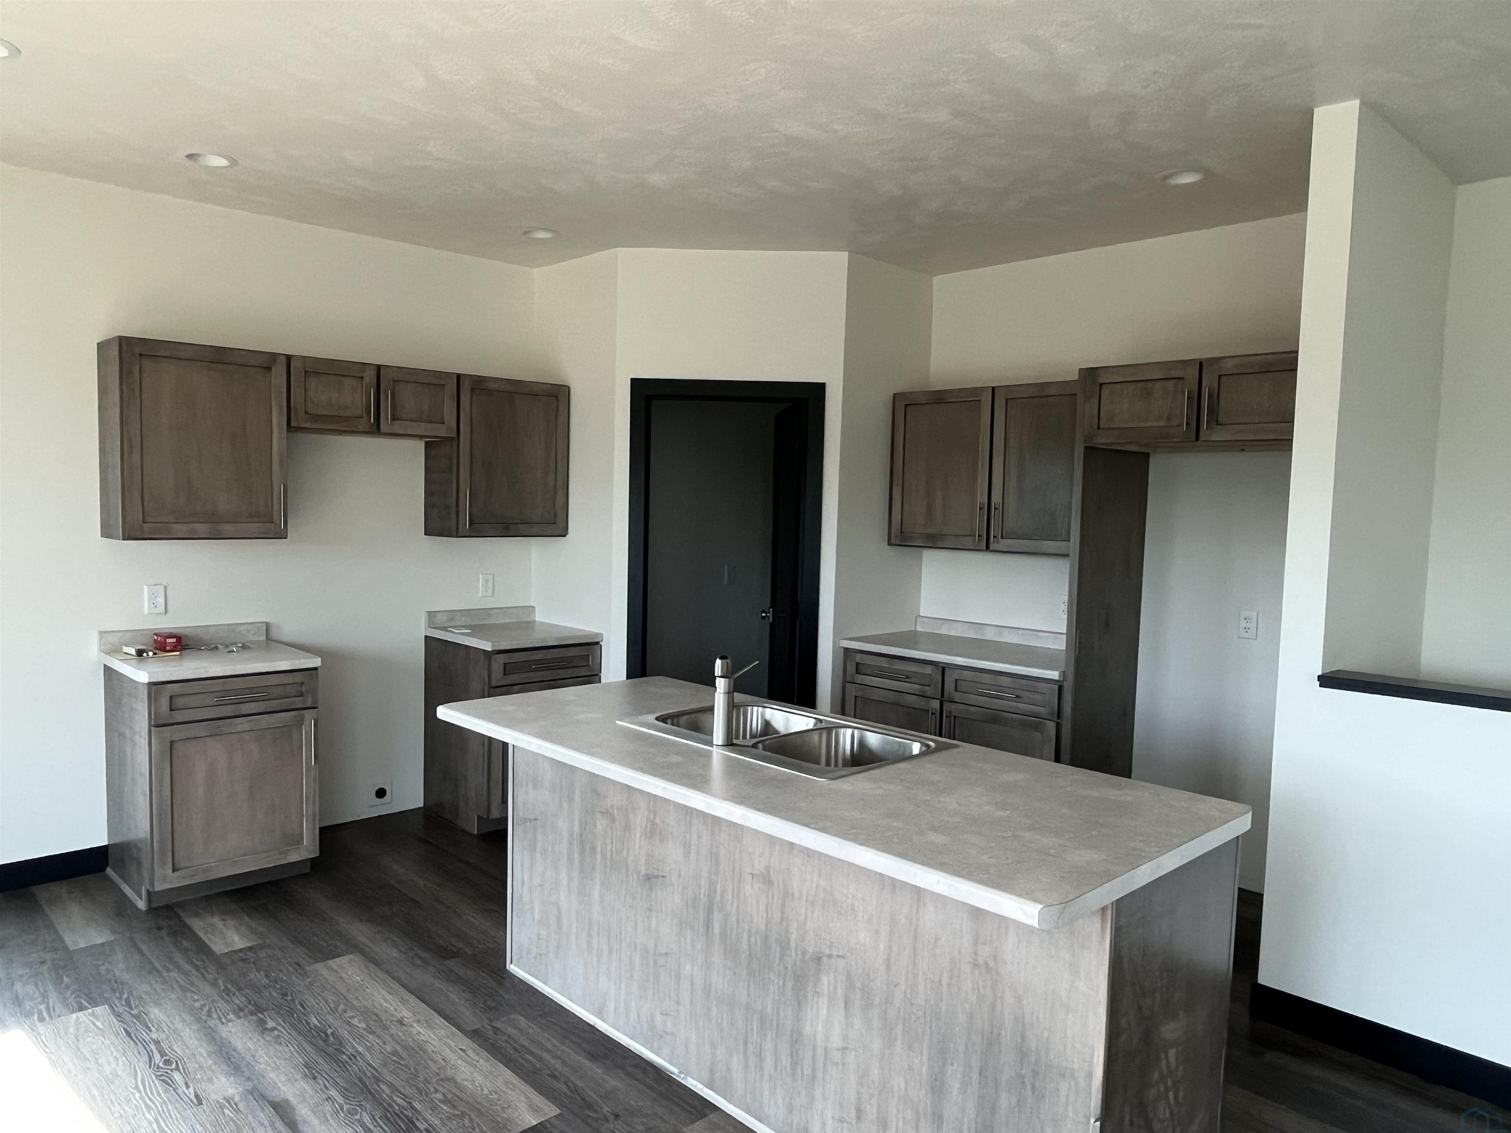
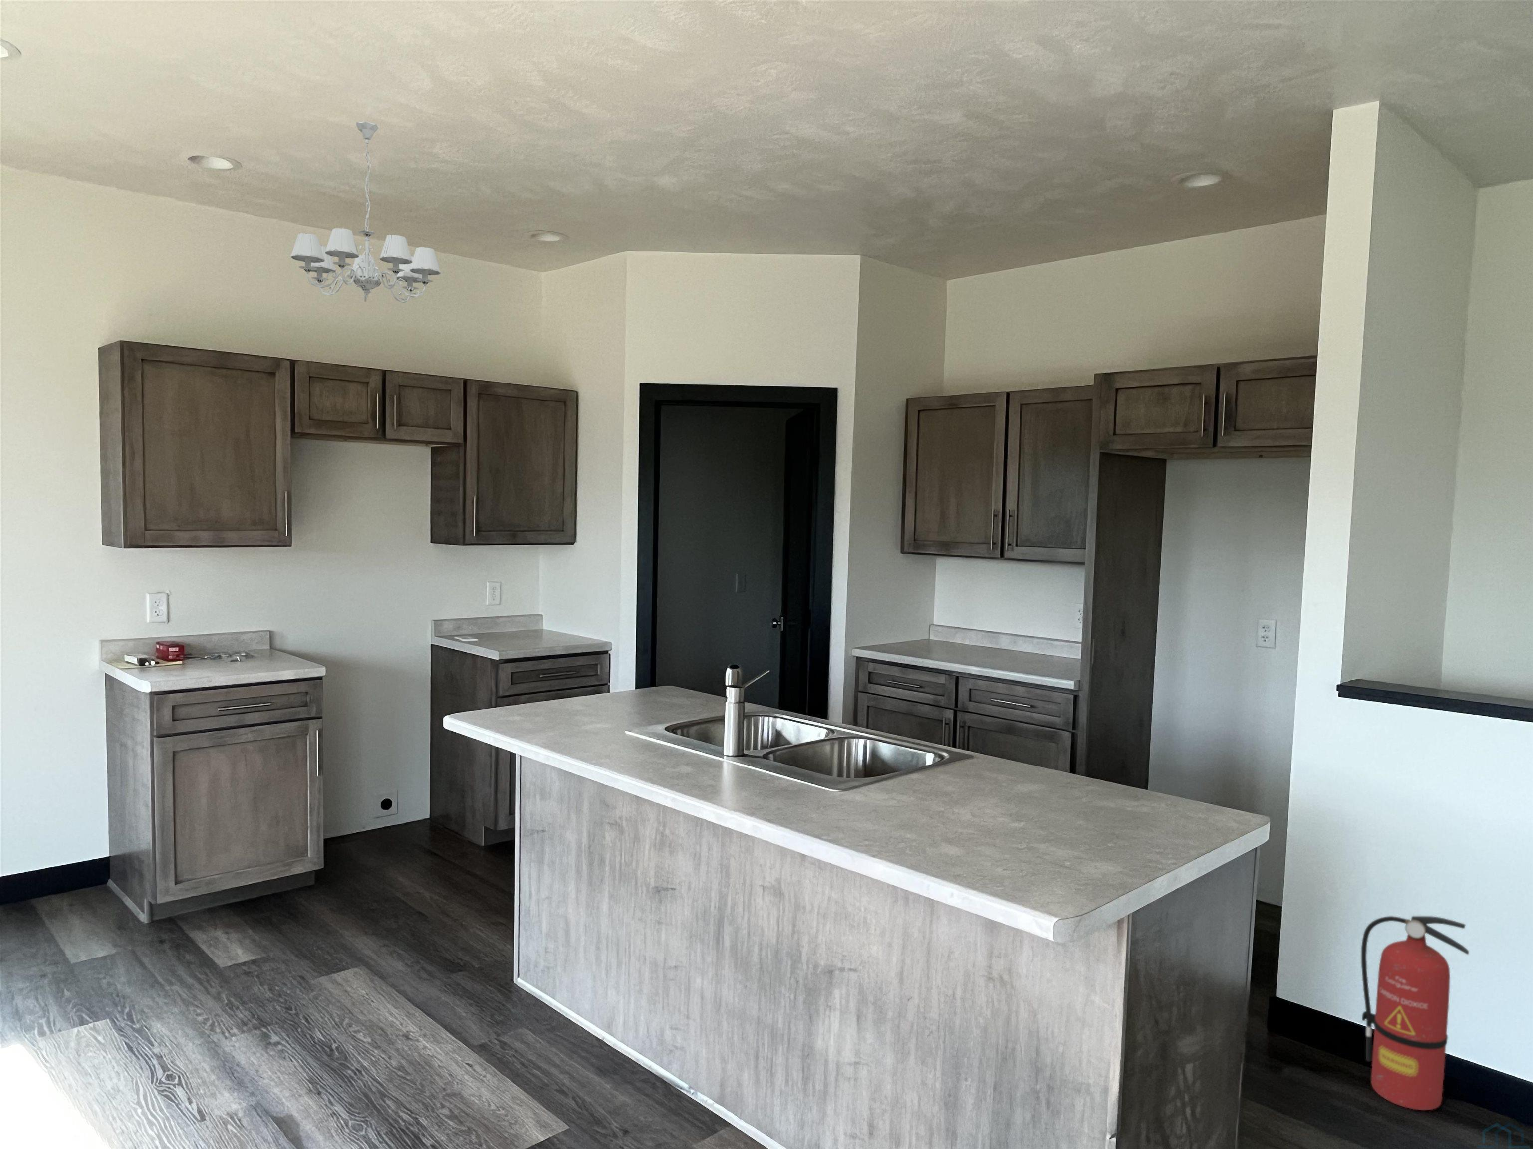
+ fire extinguisher (1410, 1003)
+ chandelier (368, 212)
